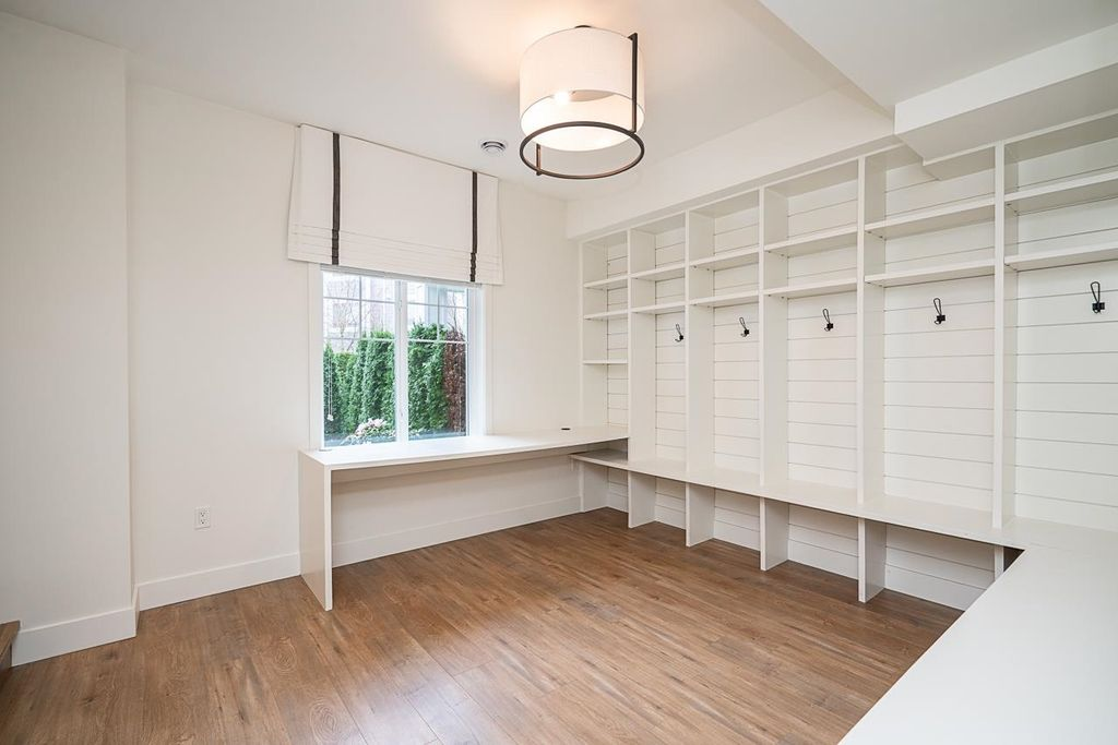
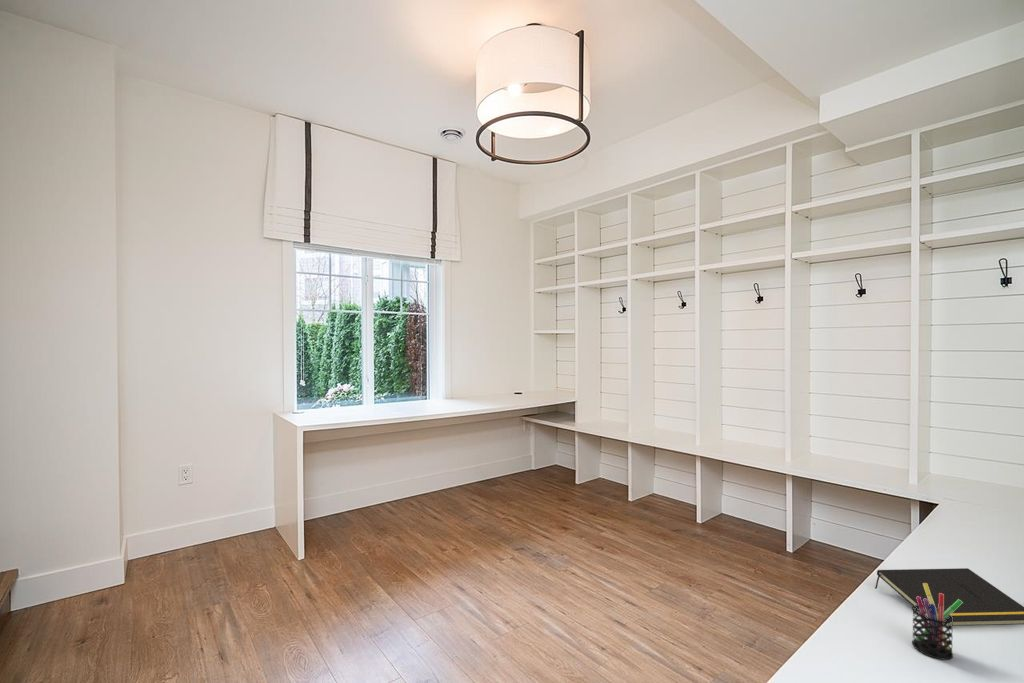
+ notepad (953, 595)
+ pen holder (937, 619)
